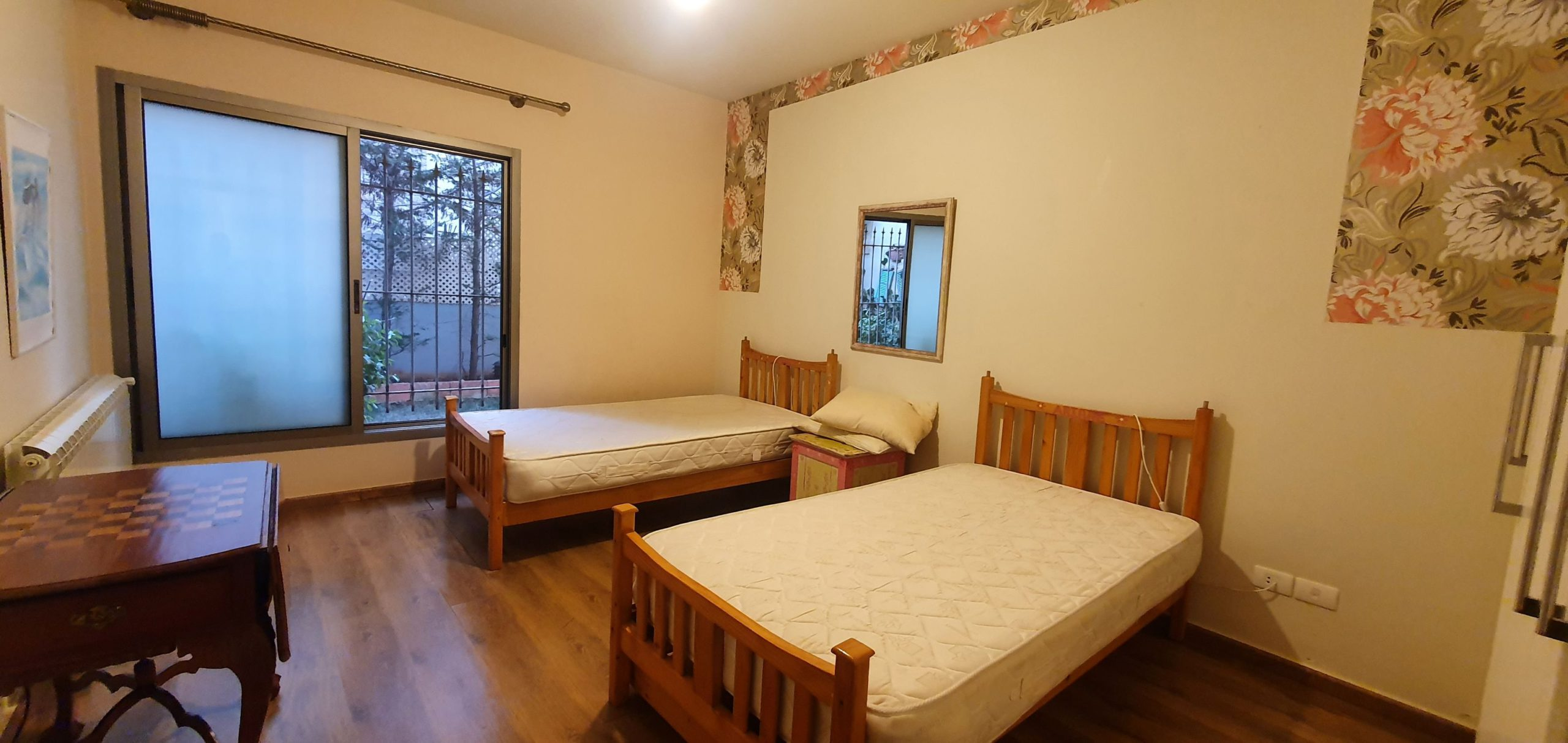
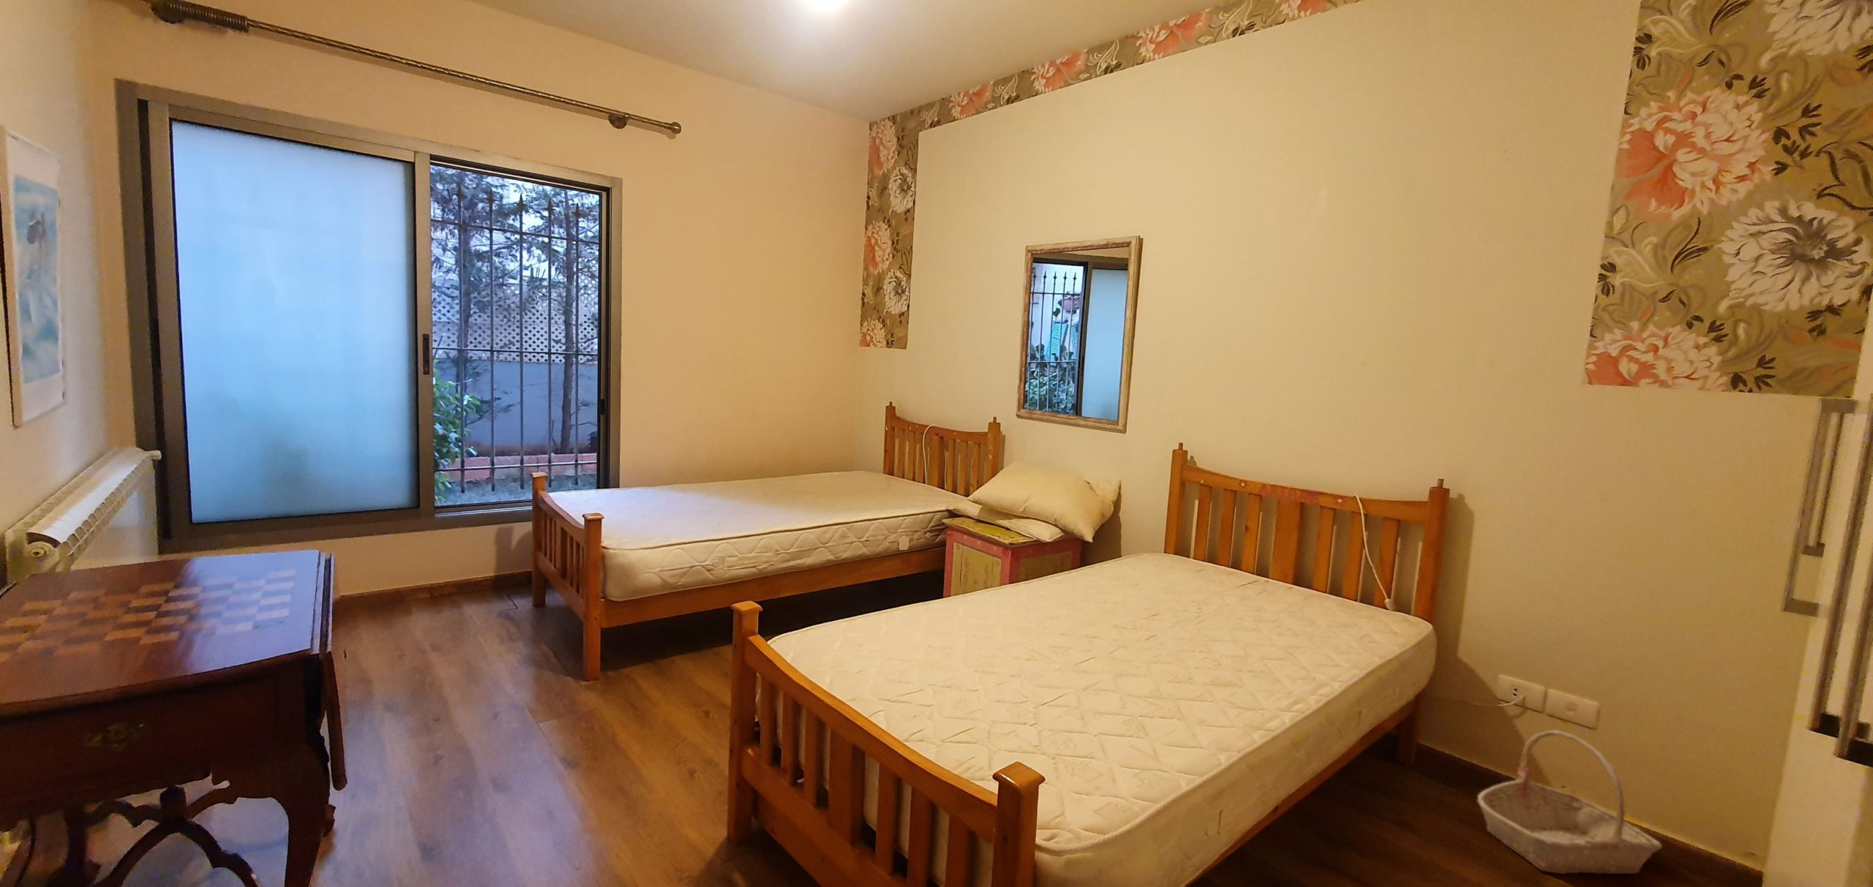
+ basket (1568, 795)
